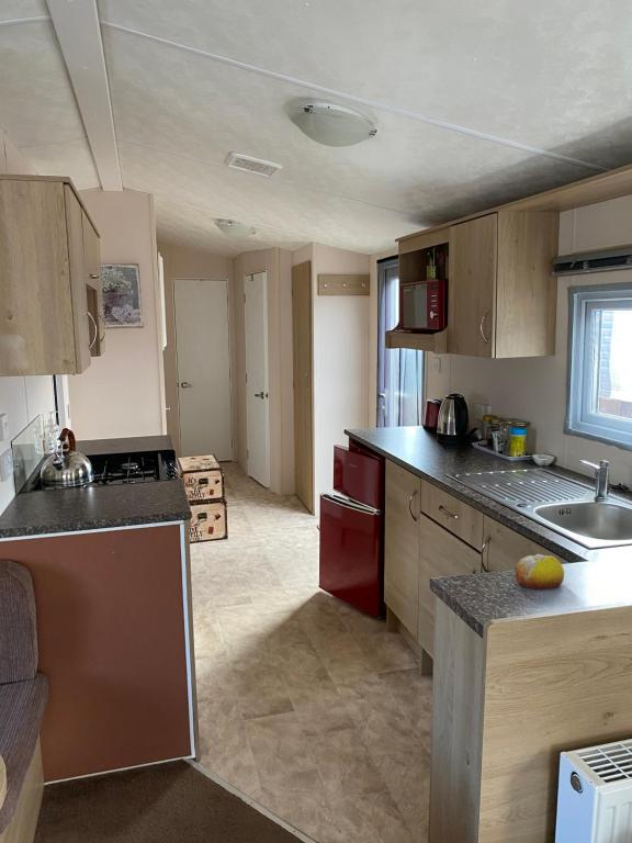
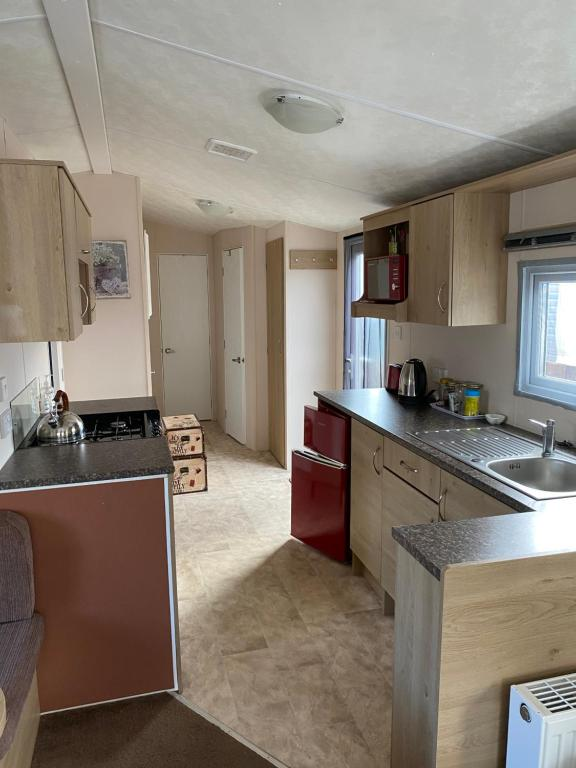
- fruit (538, 569)
